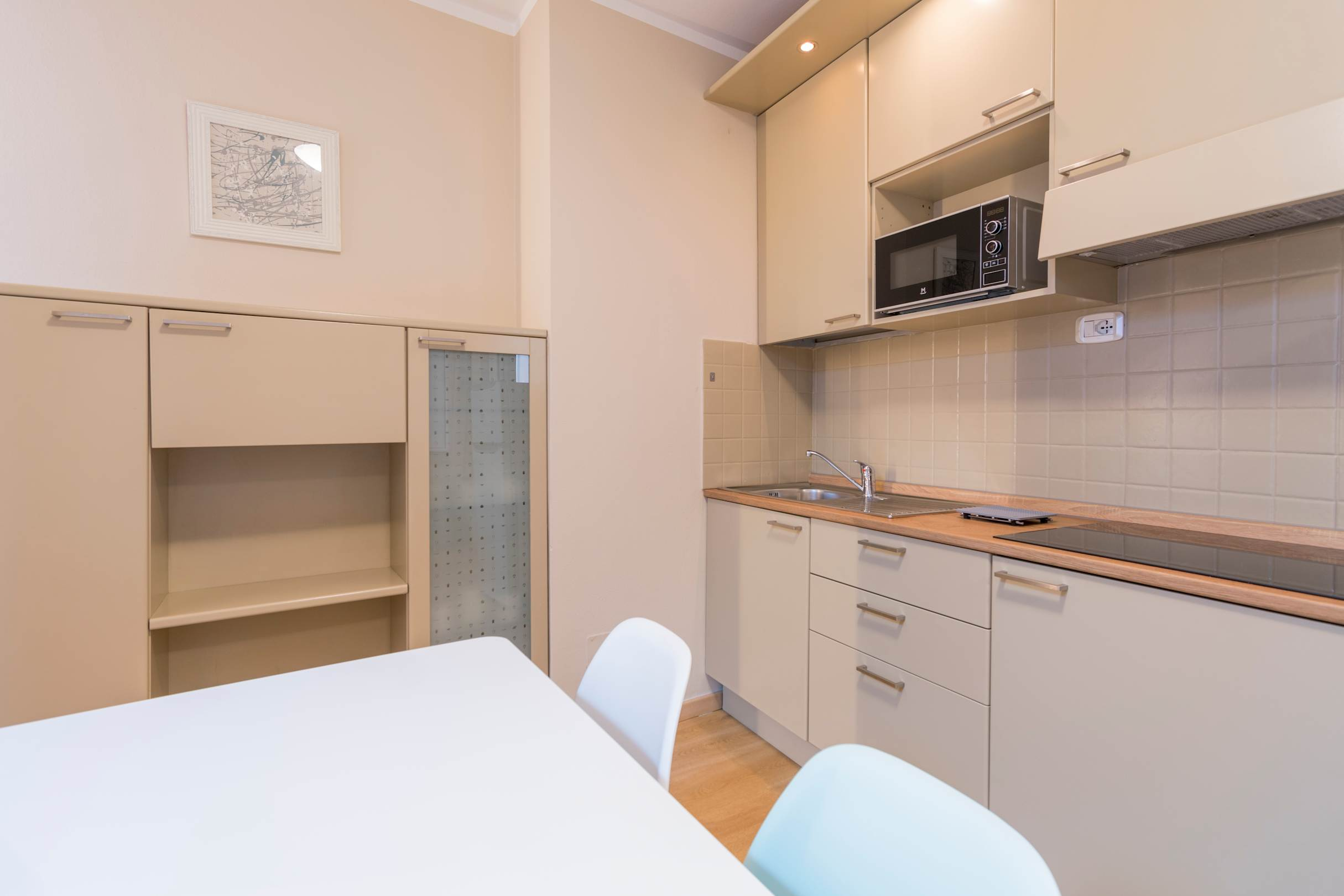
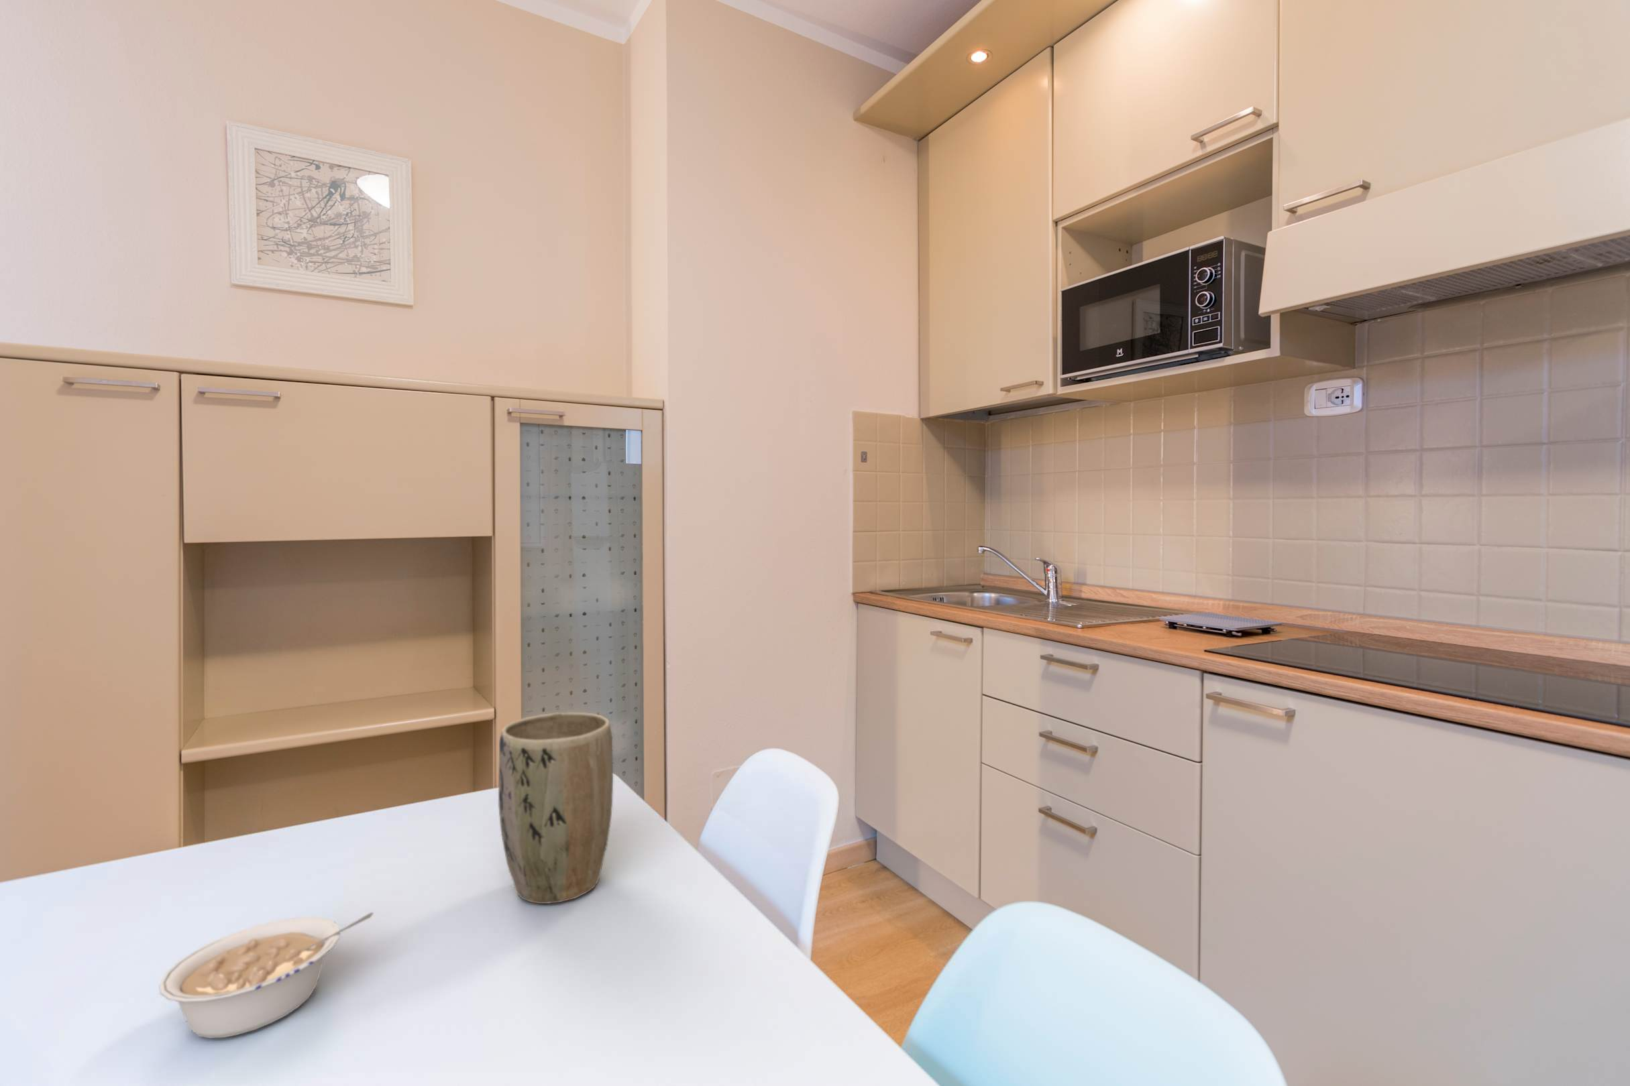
+ legume (262, 971)
+ plant pot (557, 805)
